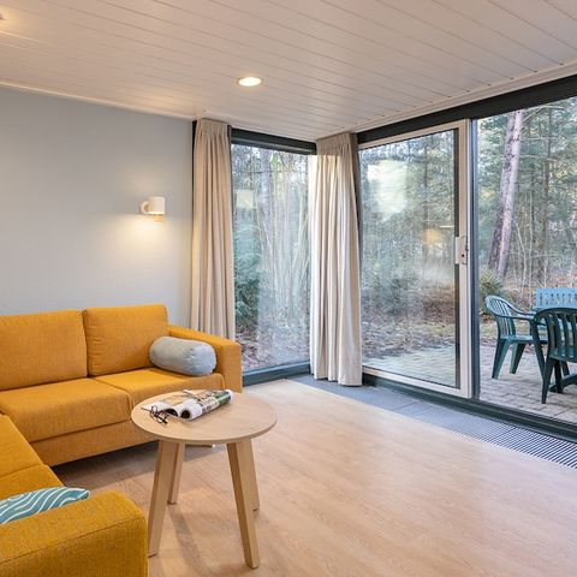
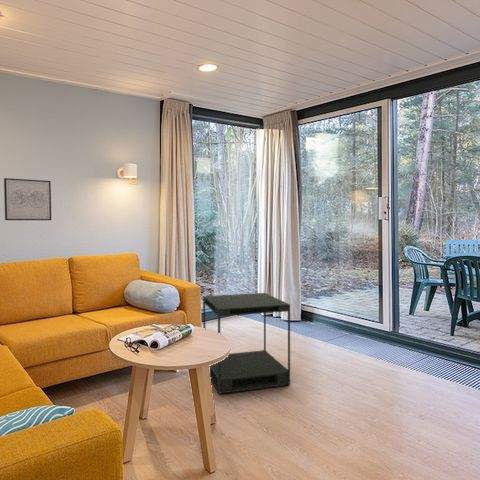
+ side table (244, 352)
+ wall art (28, 200)
